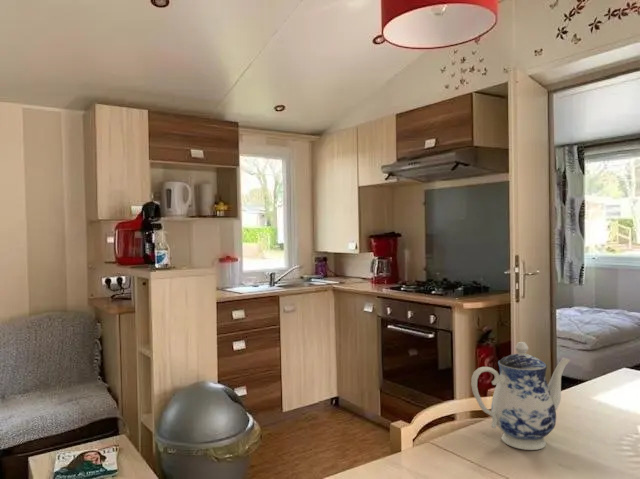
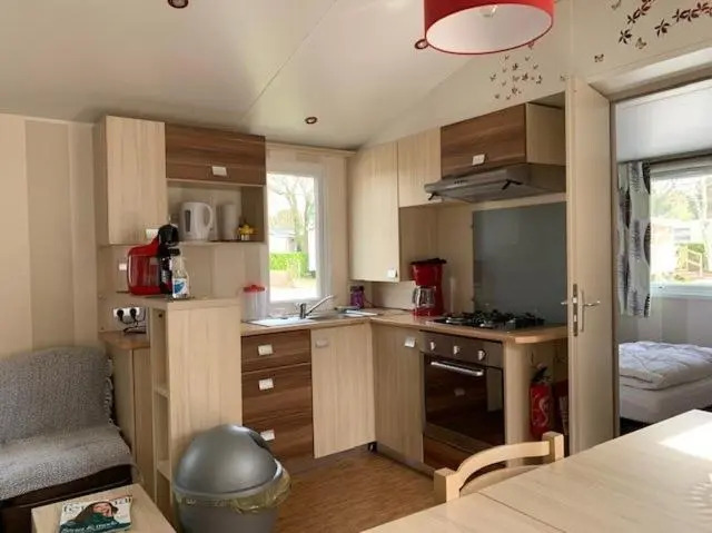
- teapot (522, 391)
